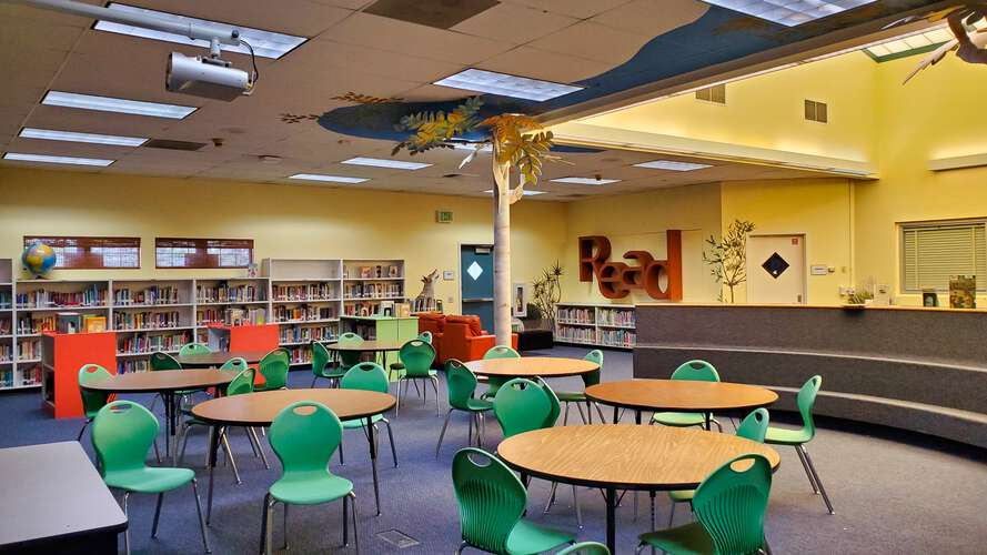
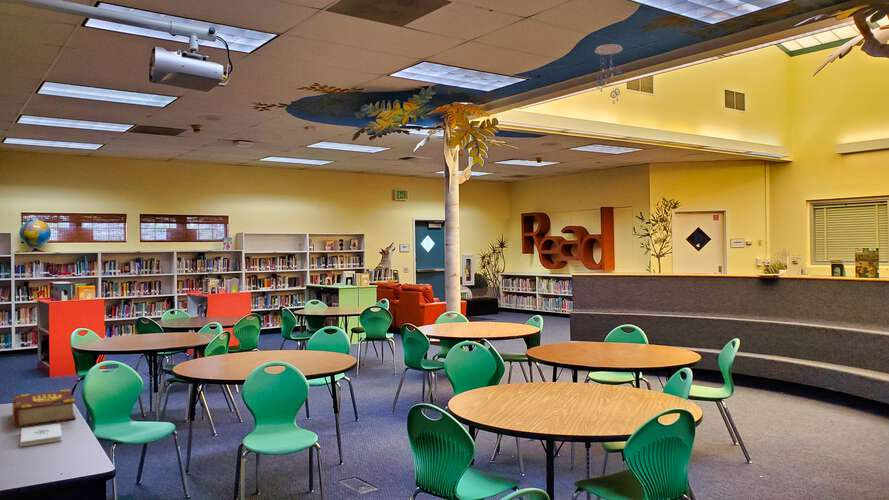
+ ceiling mobile (608, 76)
+ notepad (41, 434)
+ book (43, 407)
